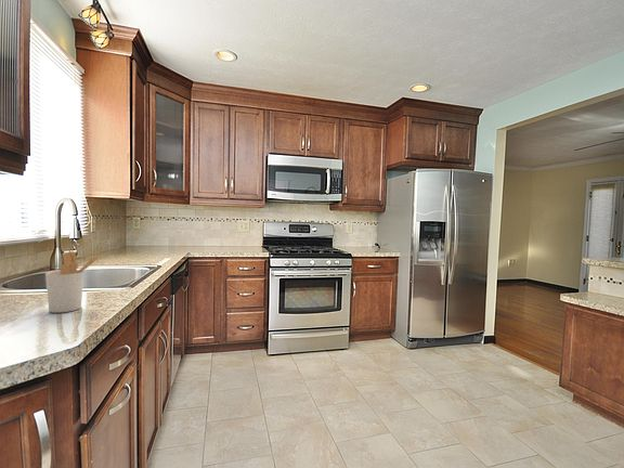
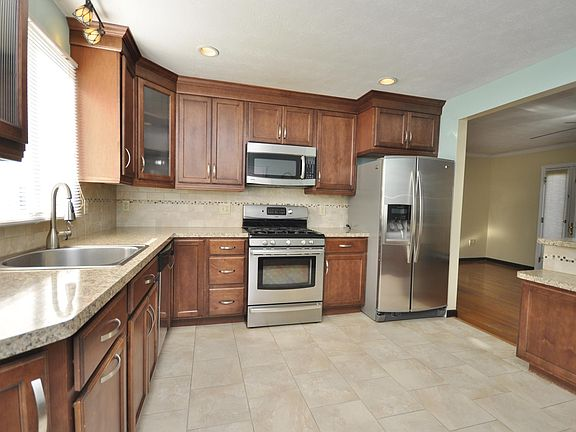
- utensil holder (75, 281)
